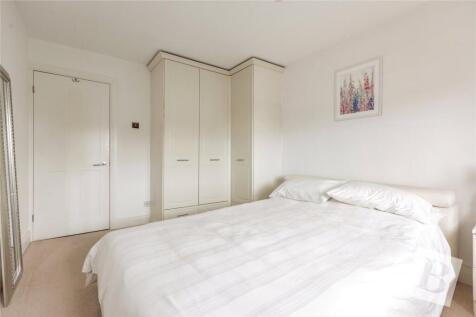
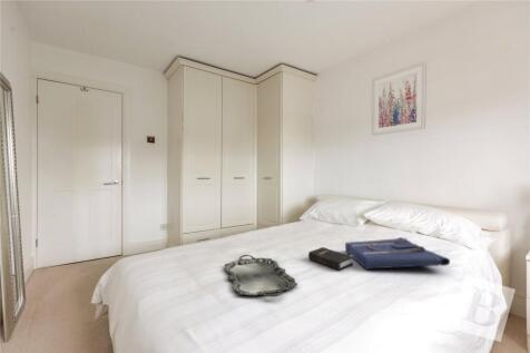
+ serving tray (257, 273)
+ hardback book (330, 257)
+ tote bag (389, 251)
